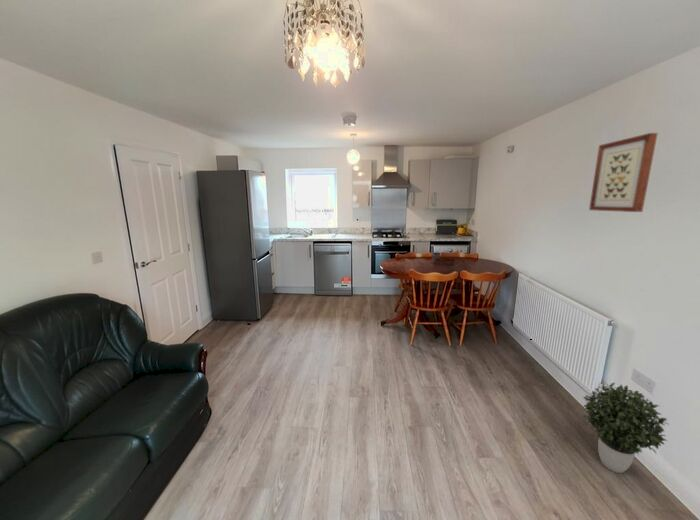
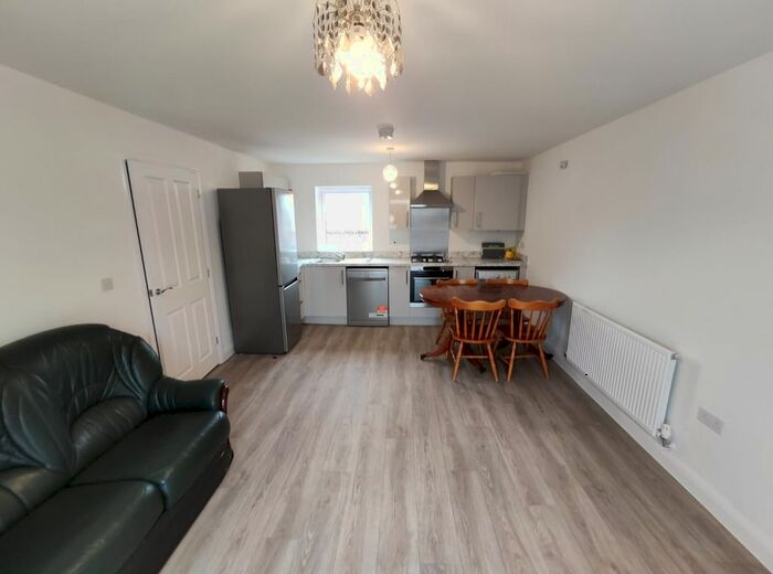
- wall art (619, 176)
- potted plant (620, 429)
